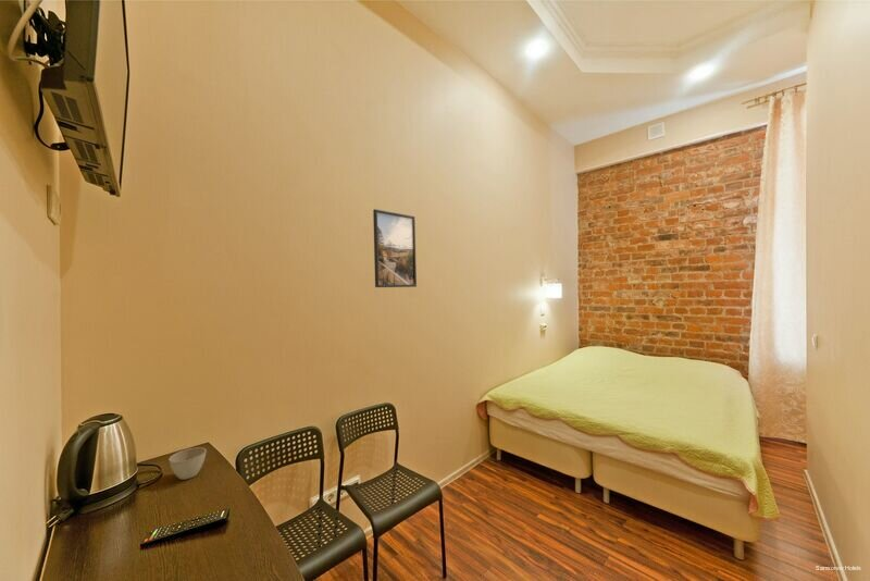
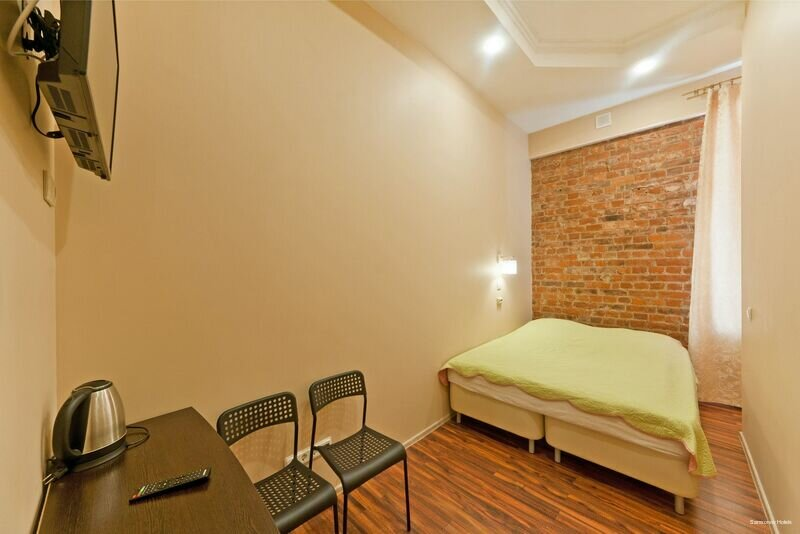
- flower pot (188, 465)
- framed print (396, 249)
